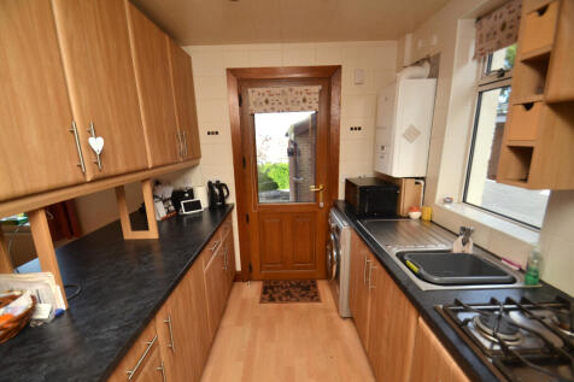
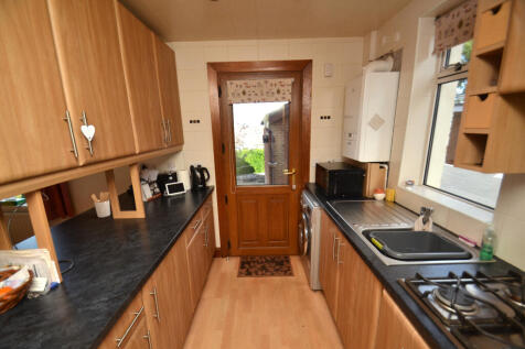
+ utensil holder (103, 204)
